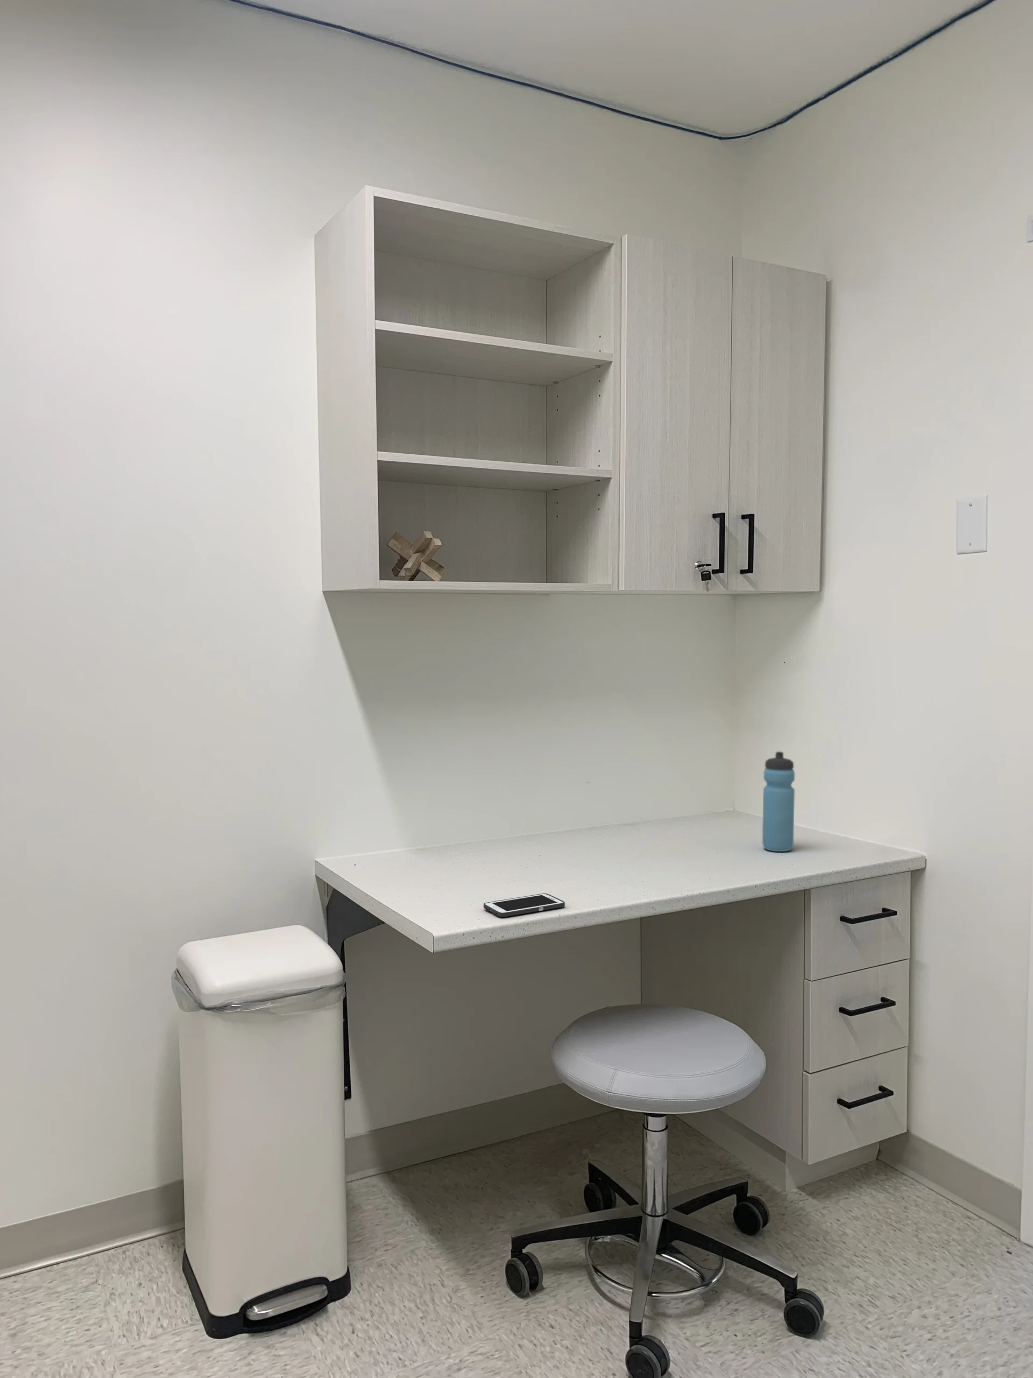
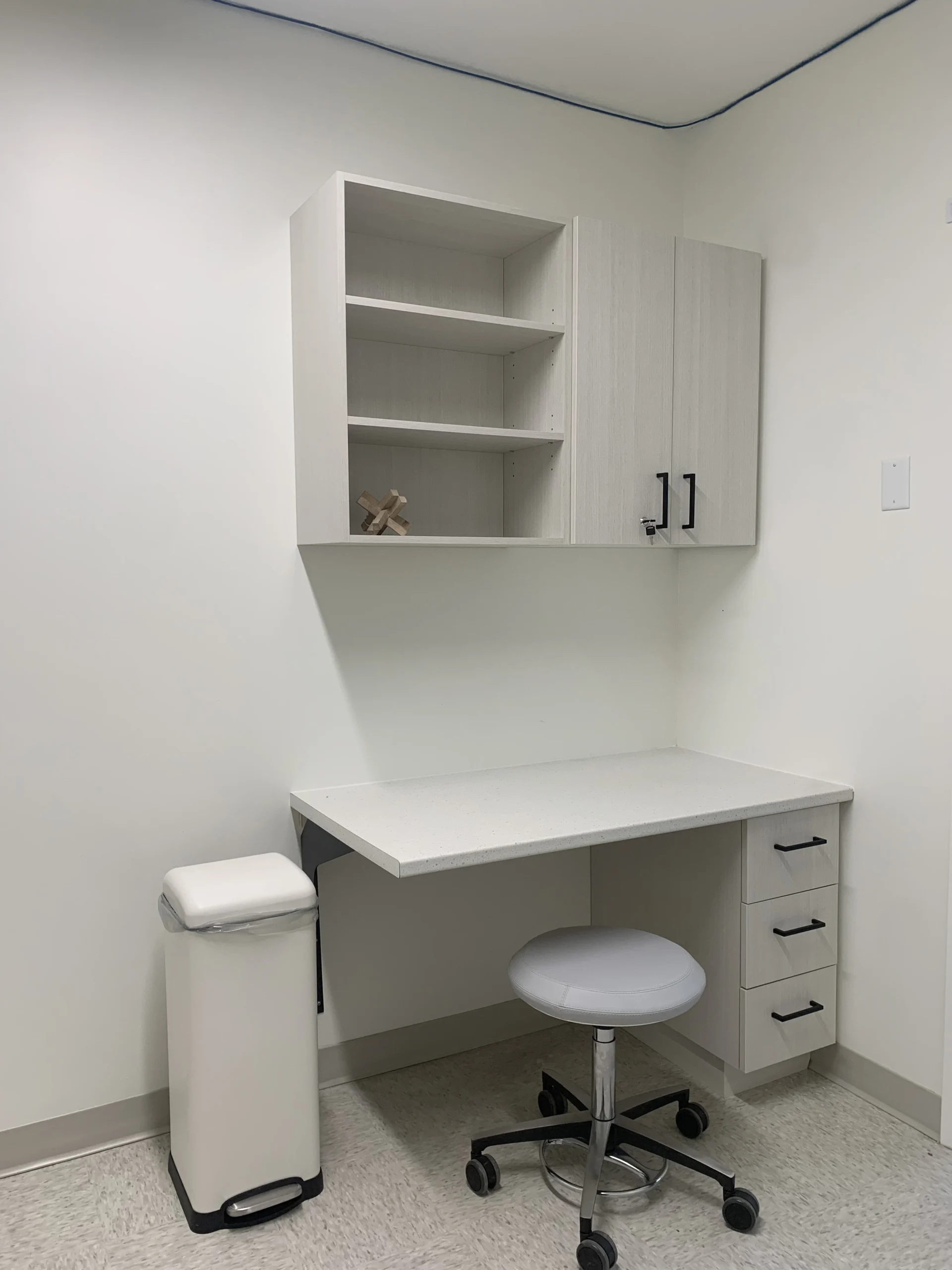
- water bottle (778, 801)
- cell phone (524, 905)
